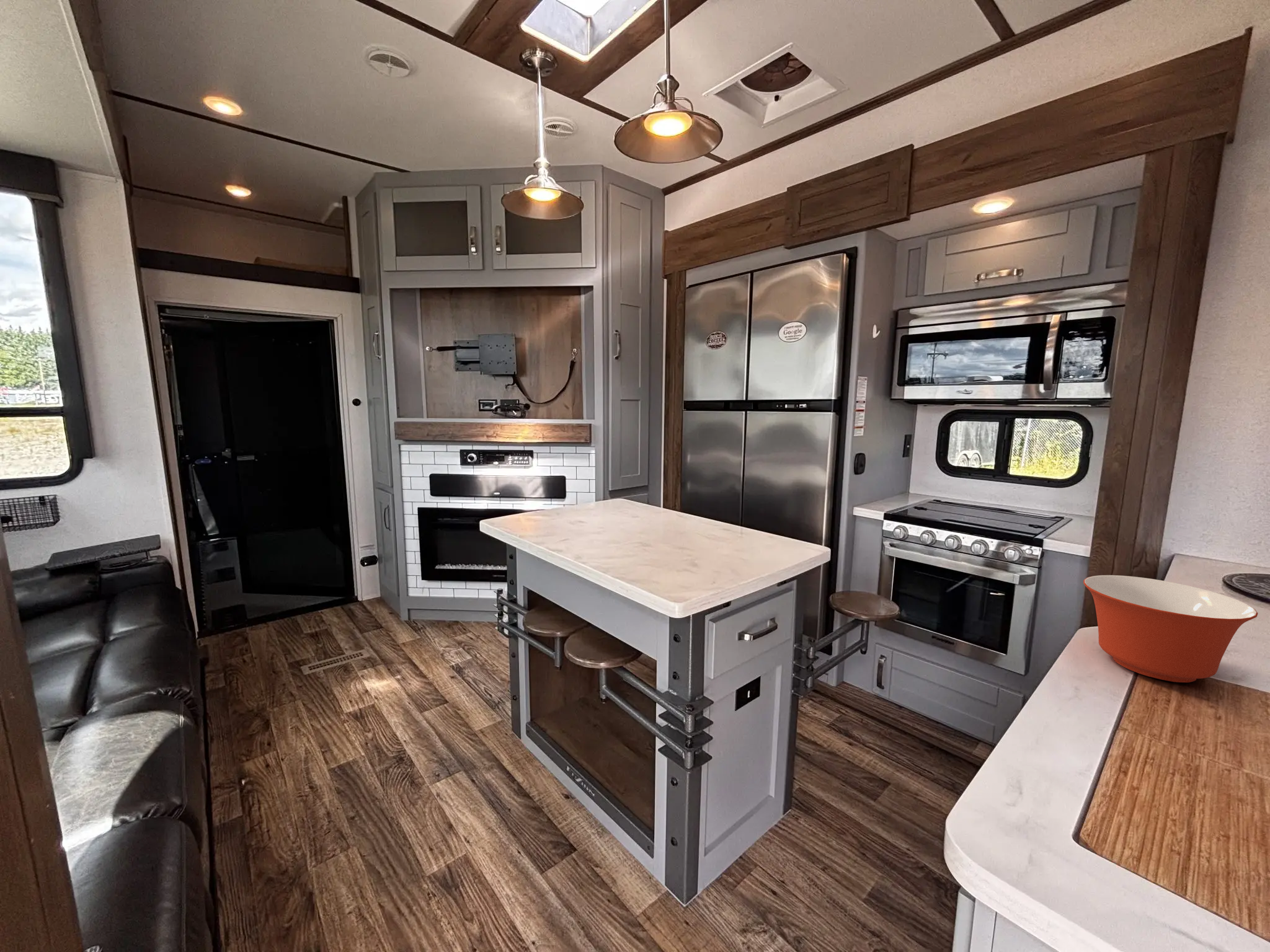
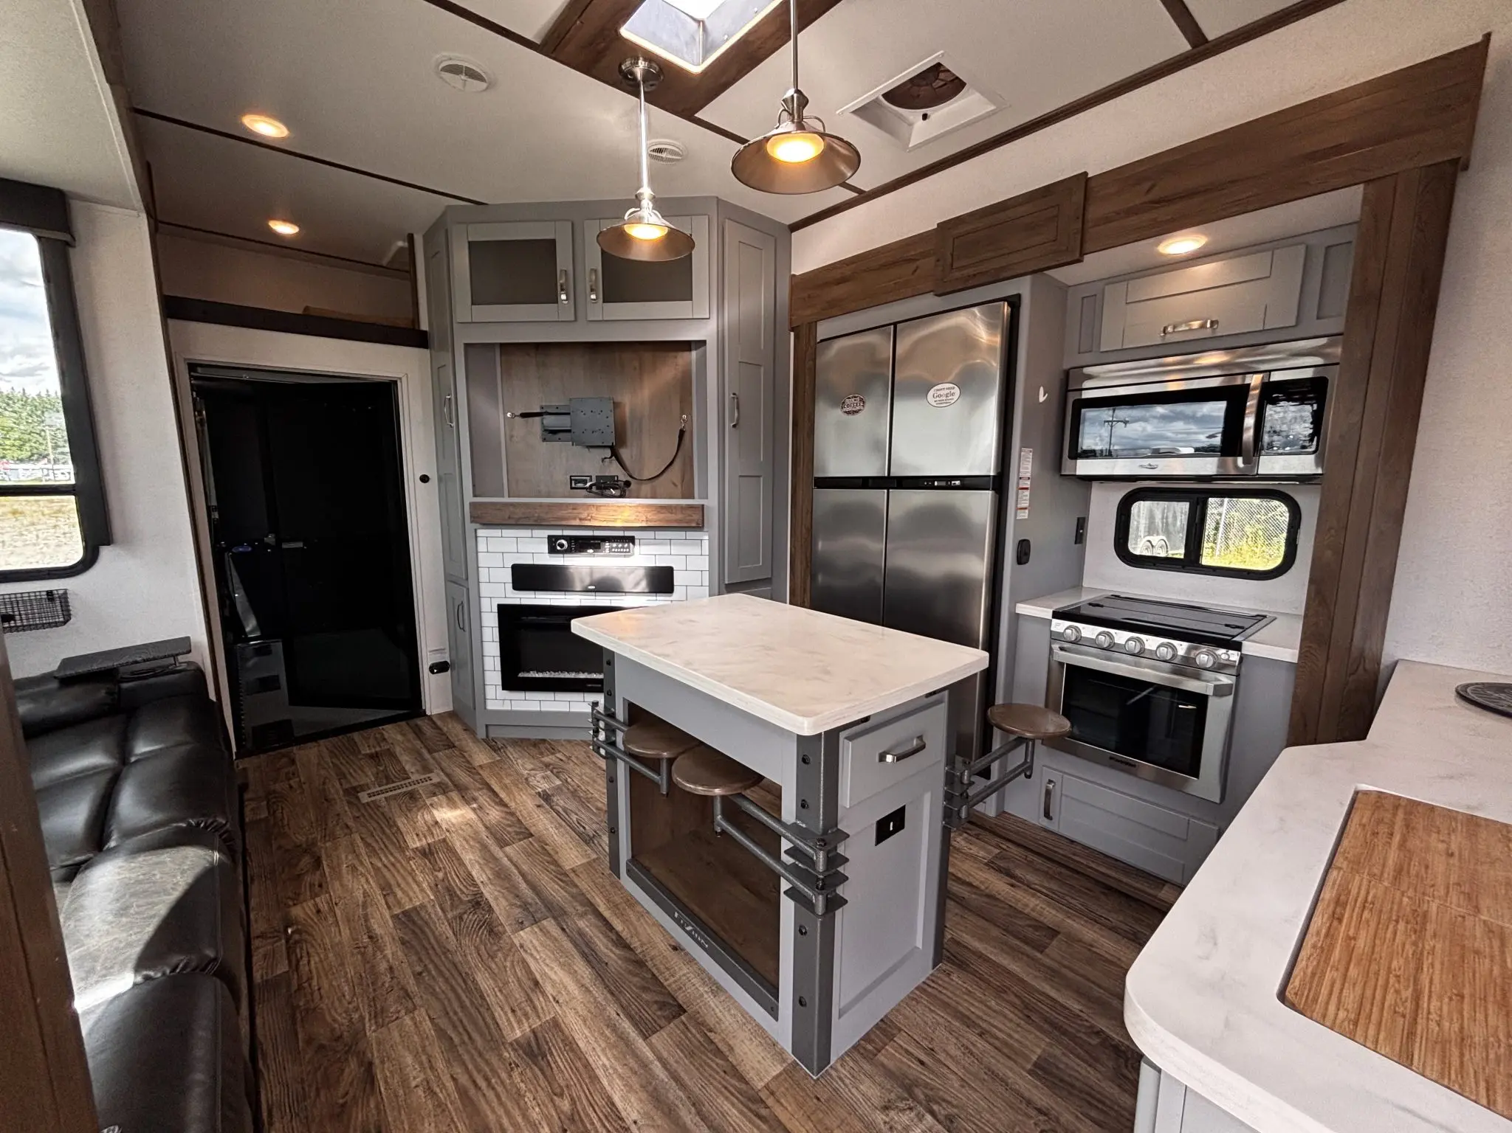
- mixing bowl (1158, 631)
